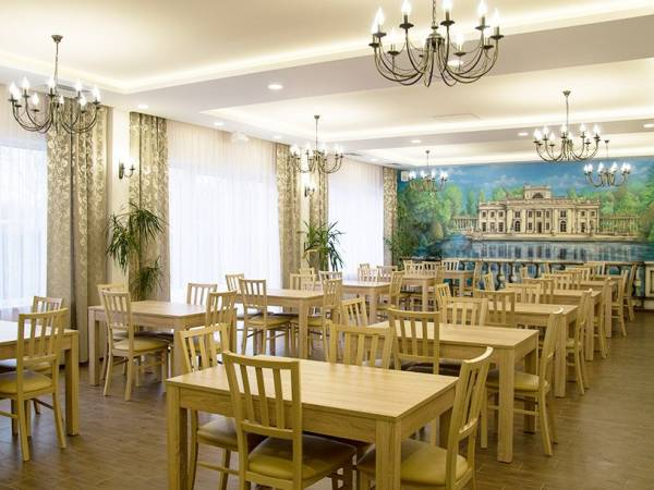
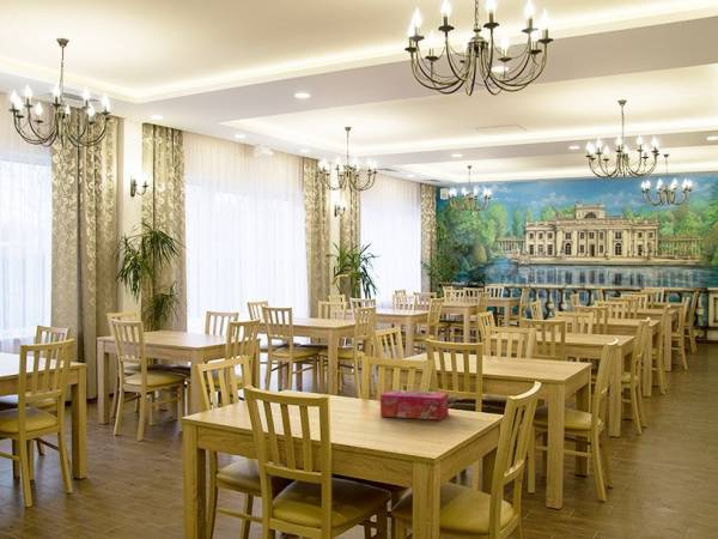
+ tissue box (414, 404)
